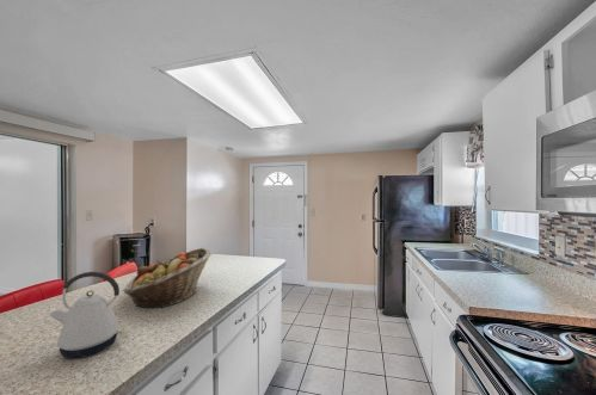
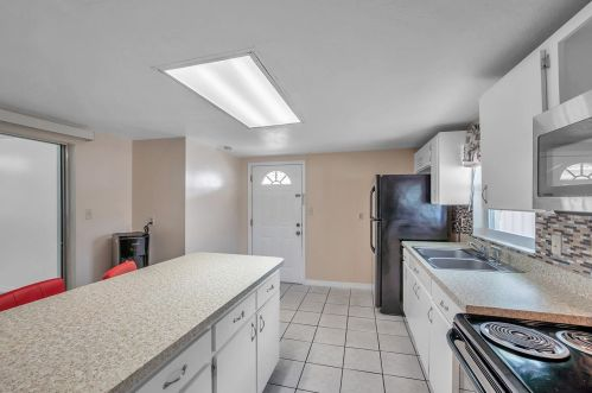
- fruit basket (171, 273)
- kettle (87, 309)
